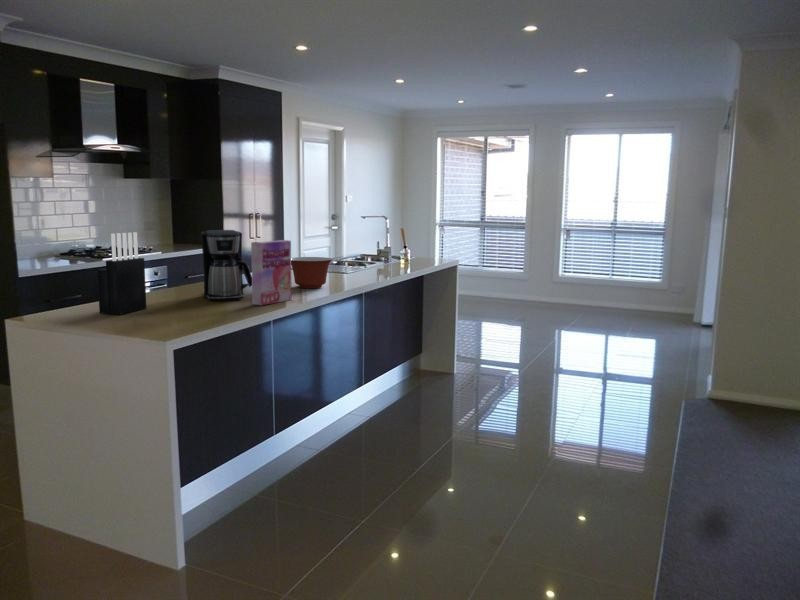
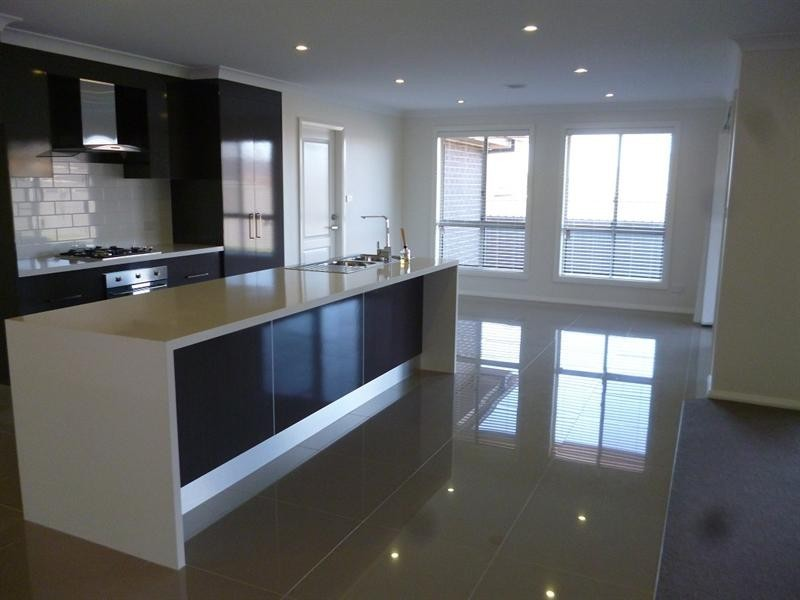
- mixing bowl (310, 272)
- coffee maker (227, 263)
- cereal box (272, 271)
- knife block (119, 272)
